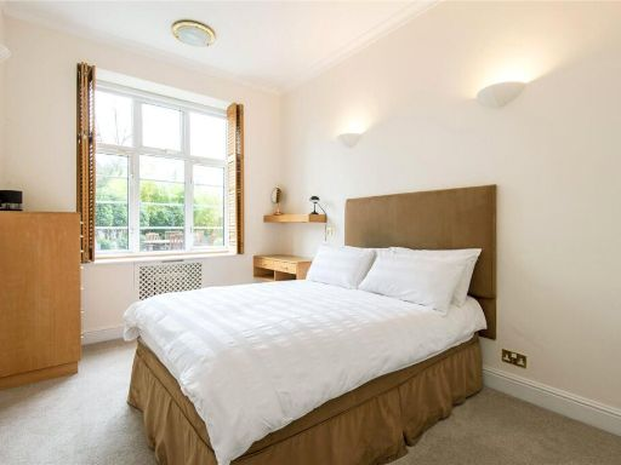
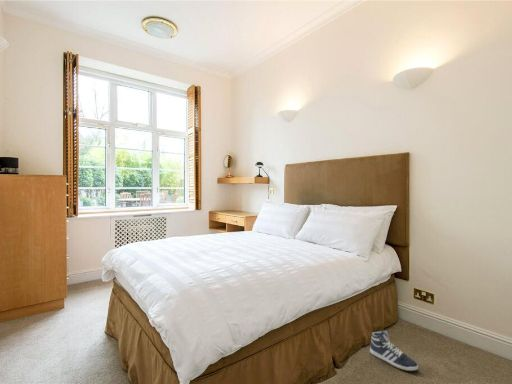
+ sneaker (392, 348)
